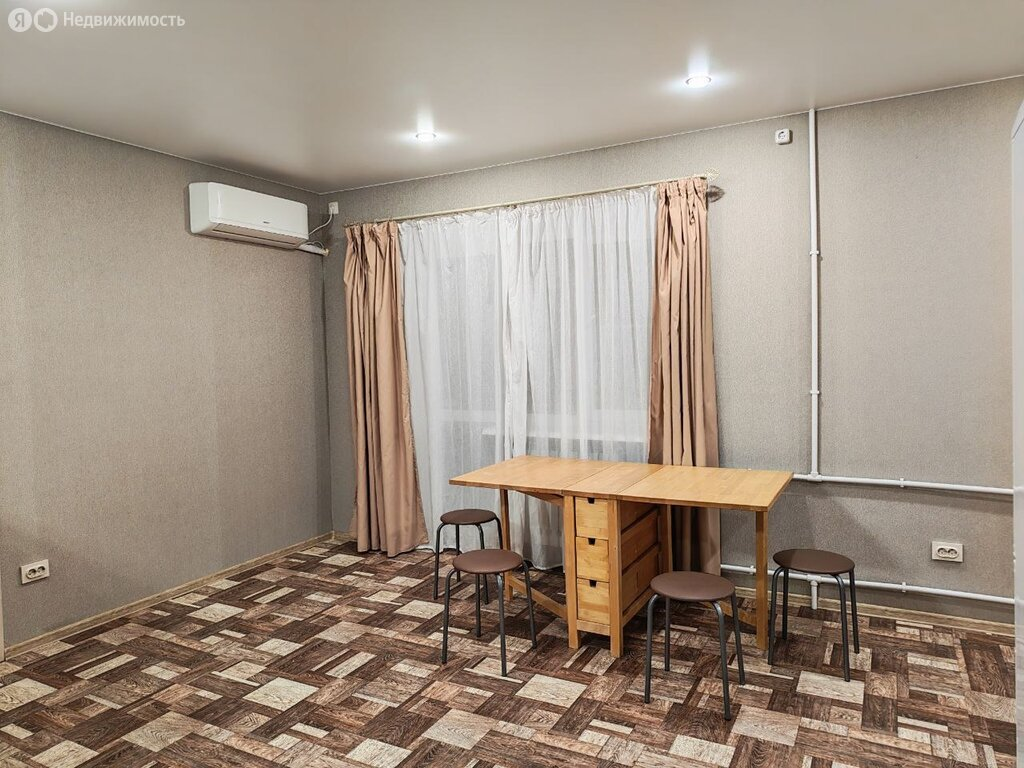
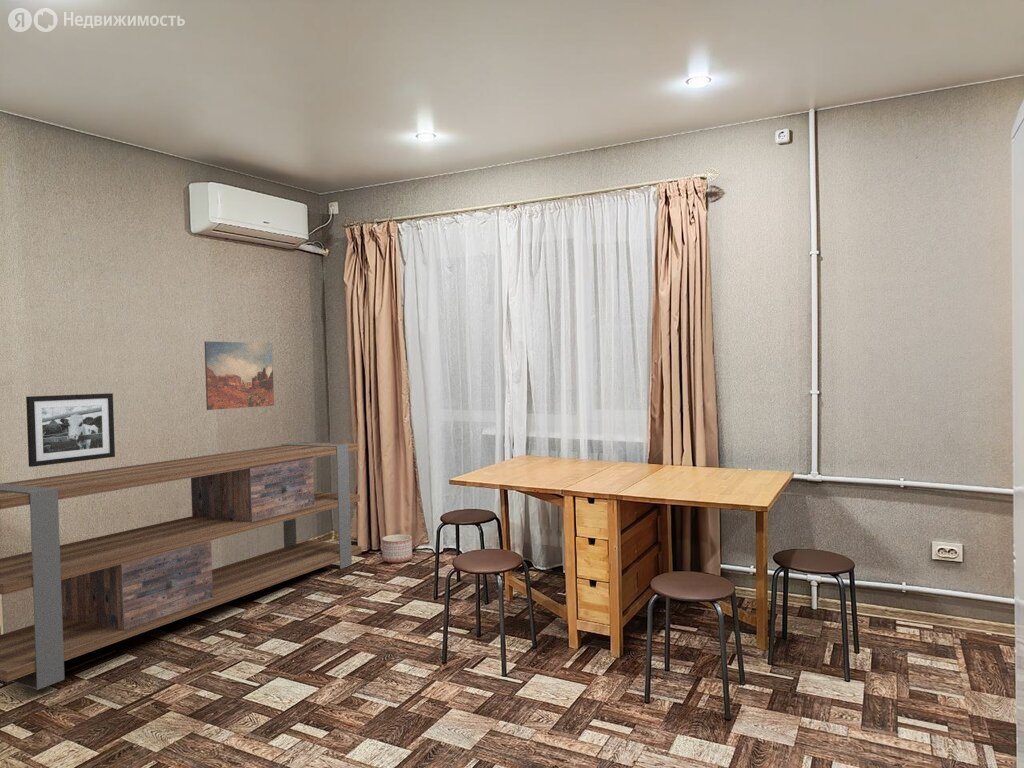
+ picture frame (72, 428)
+ planter (397, 549)
+ shelving unit (199, 535)
+ wall art (240, 375)
